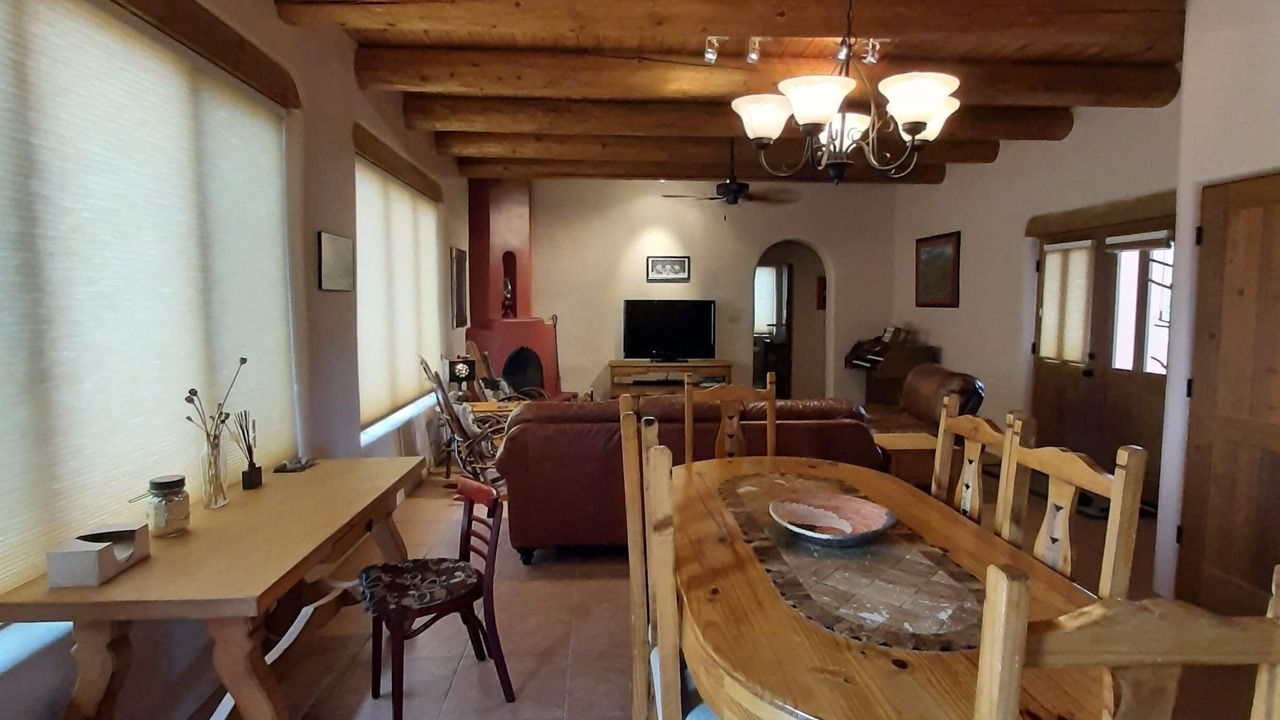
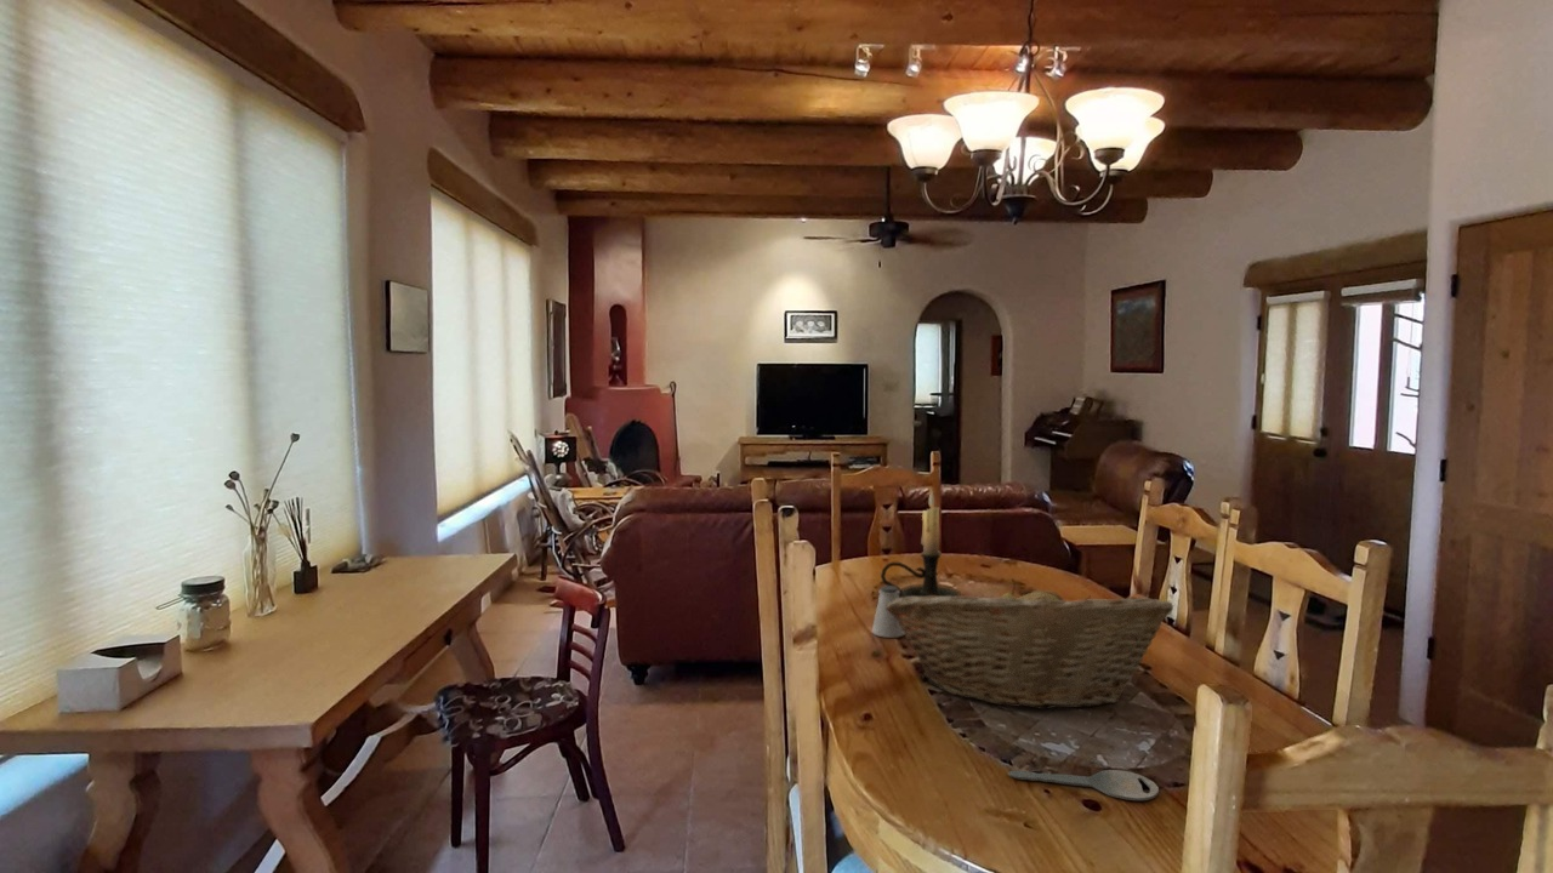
+ candle holder (922, 544)
+ key (1081, 780)
+ fruit basket (1023, 628)
+ saltshaker (888, 611)
